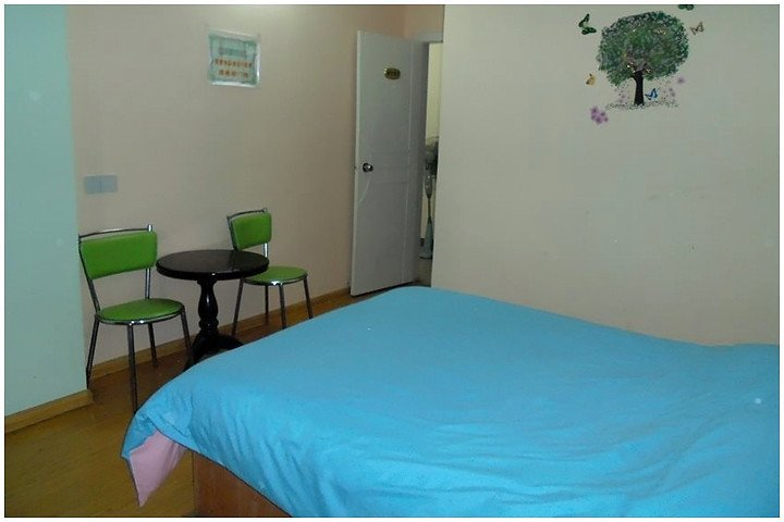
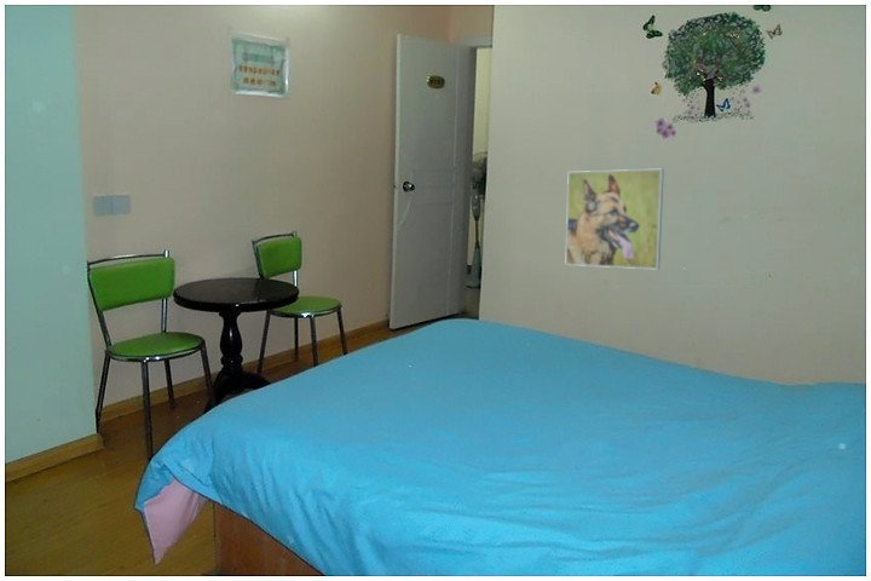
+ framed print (612, 218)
